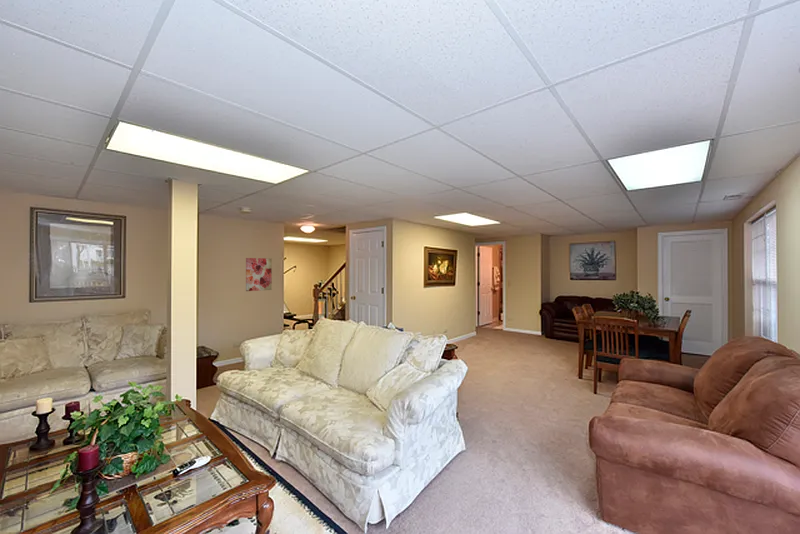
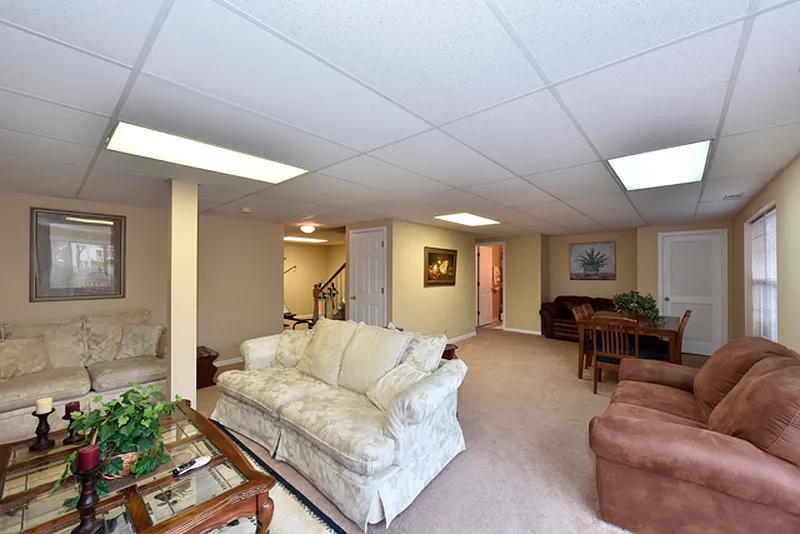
- wall art (259, 274)
